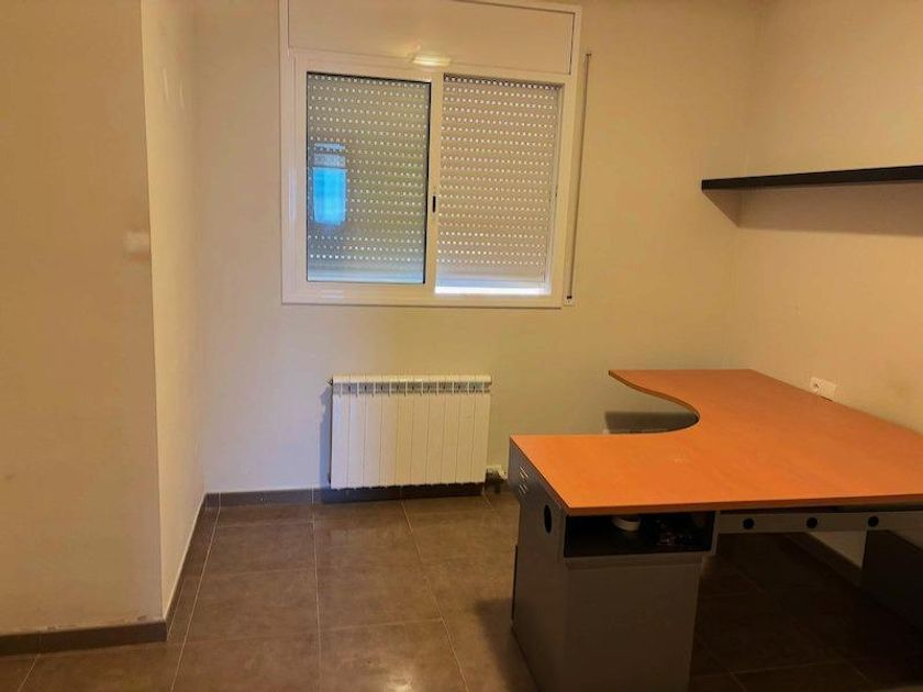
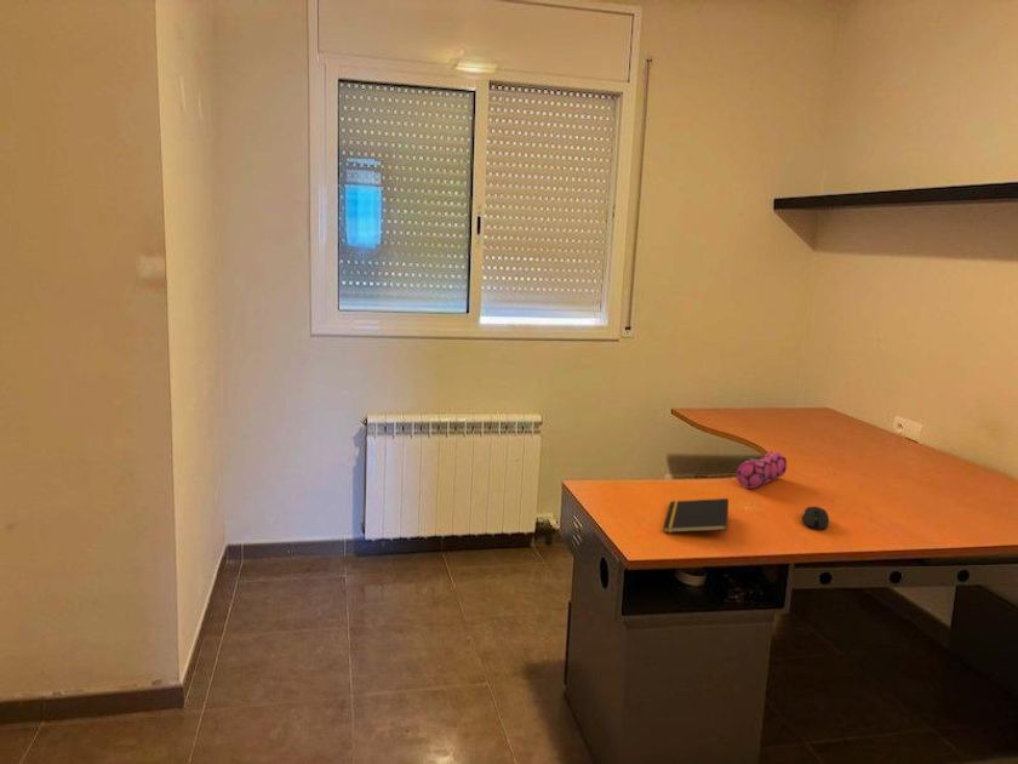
+ computer mouse (816, 515)
+ pencil case (762, 468)
+ notepad (697, 514)
